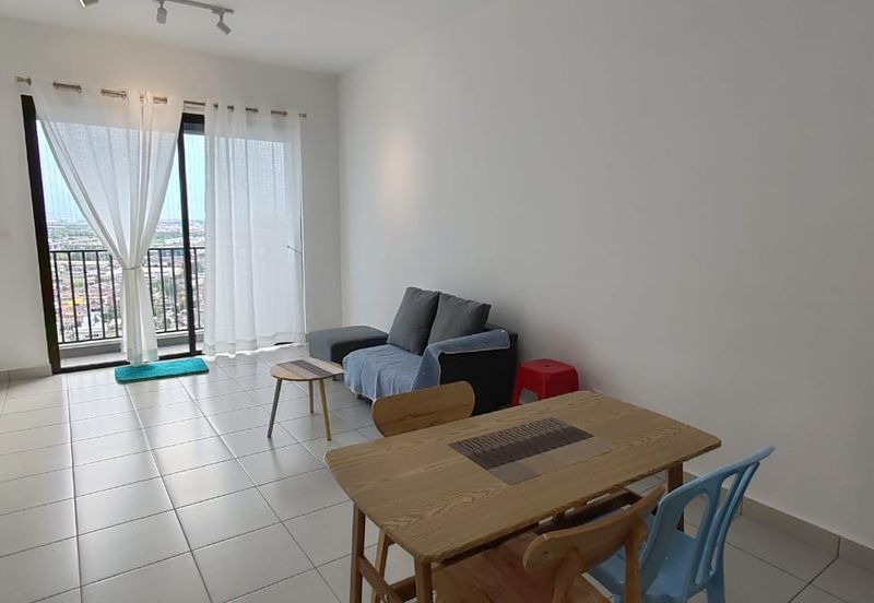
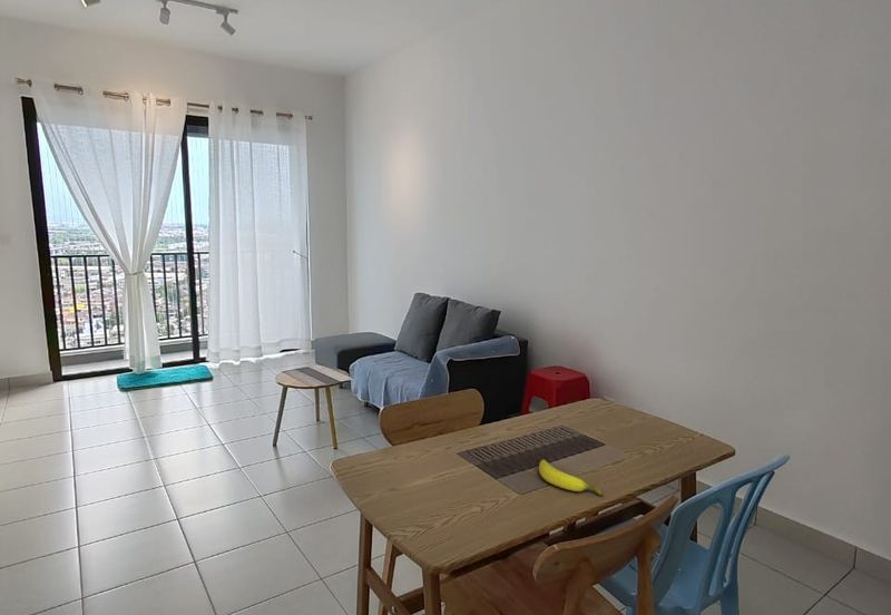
+ banana (564, 476)
